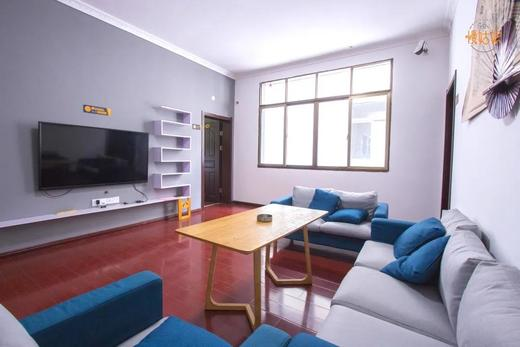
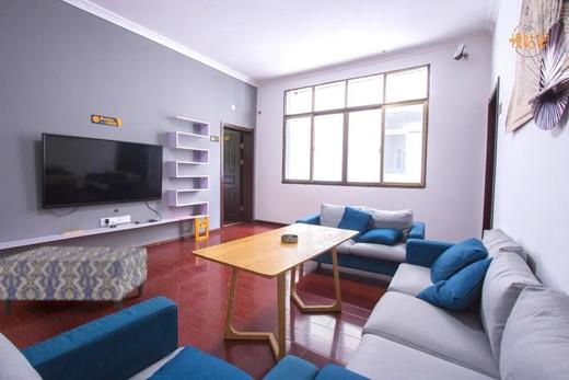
+ bench (79, 278)
